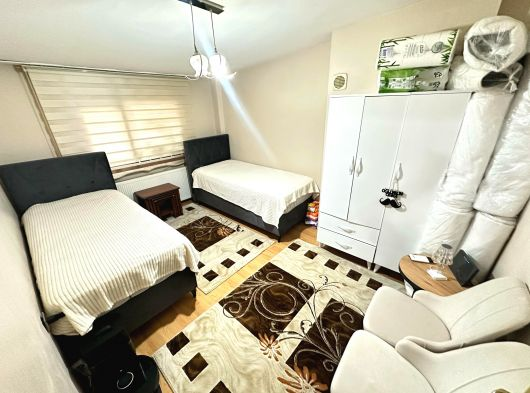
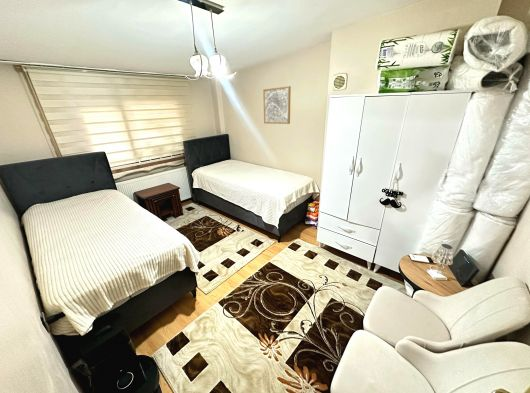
+ wall art (276, 106)
